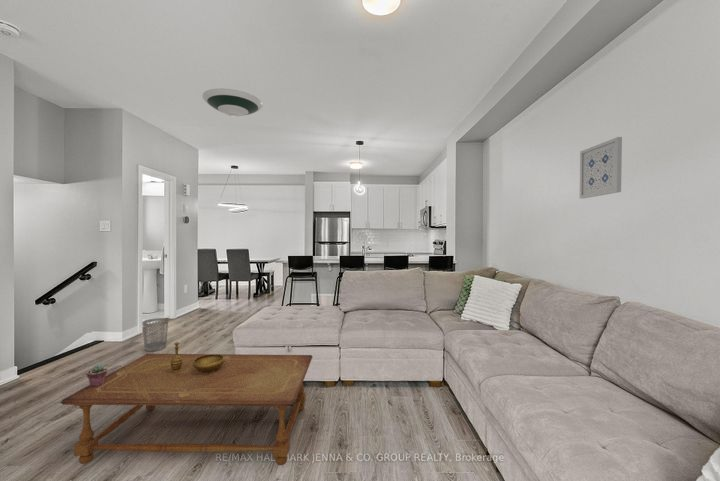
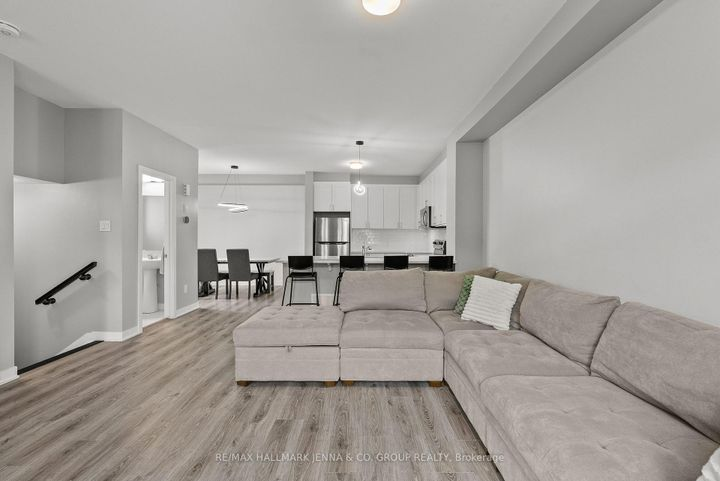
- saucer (233, 108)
- decorative bowl (198, 357)
- wastebasket (155, 333)
- coffee table (207, 402)
- potted succulent (97, 374)
- wall art (599, 170)
